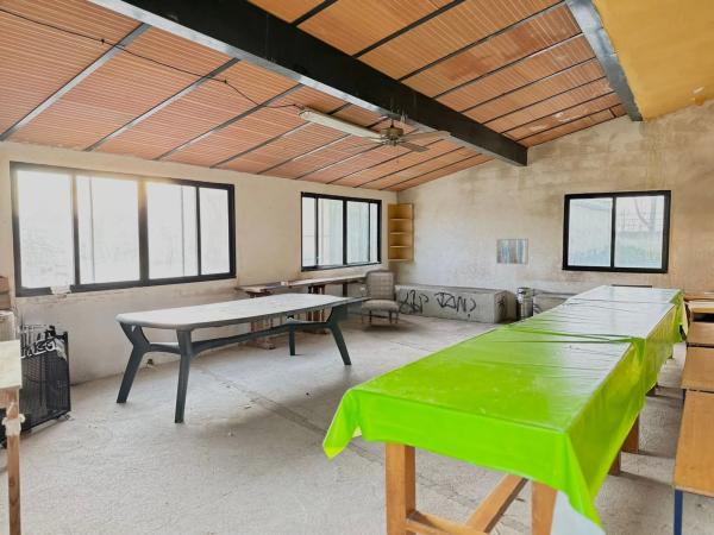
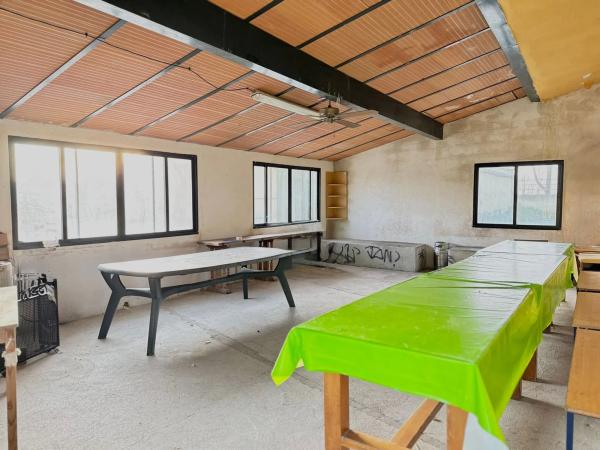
- armchair (380, 297)
- wall art (512, 251)
